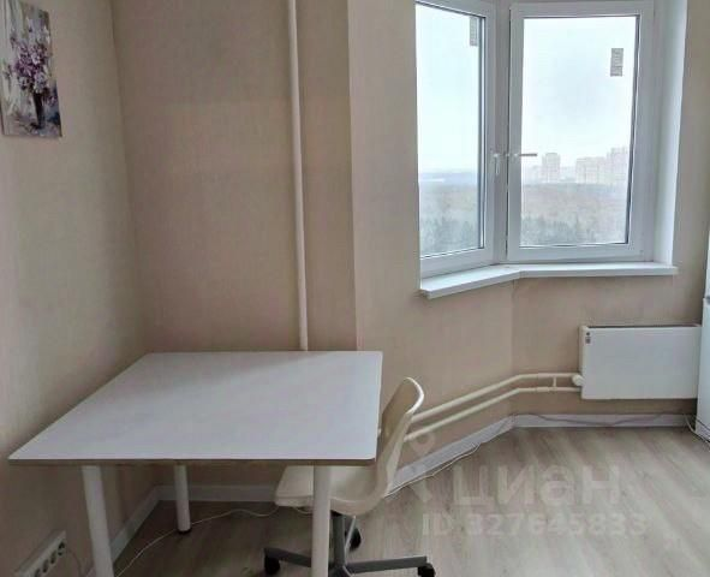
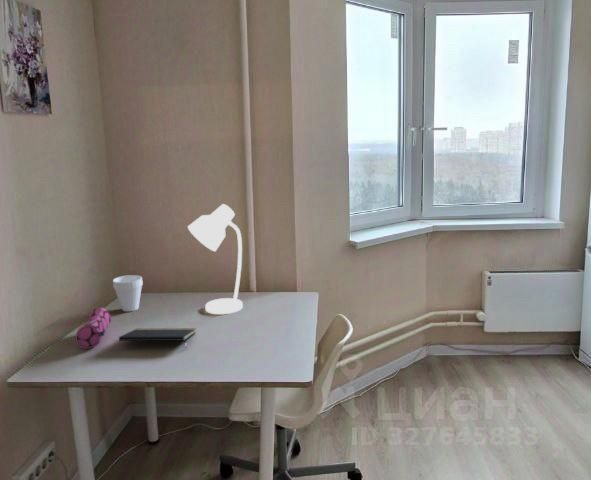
+ desk lamp (215, 250)
+ pencil case (95, 326)
+ notepad (158, 334)
+ cup (128, 293)
